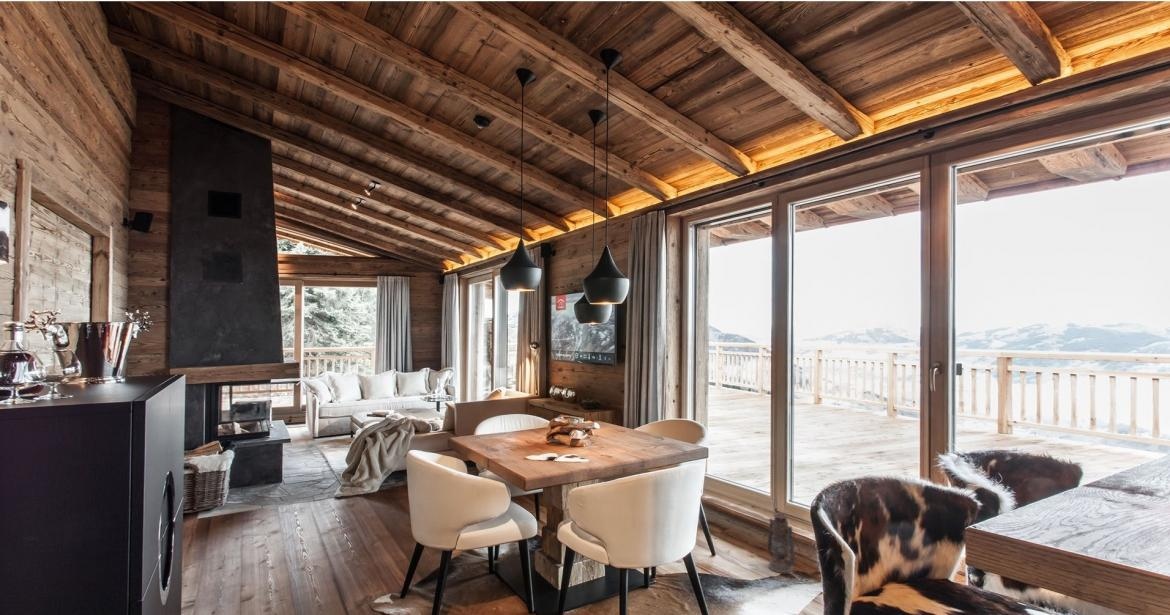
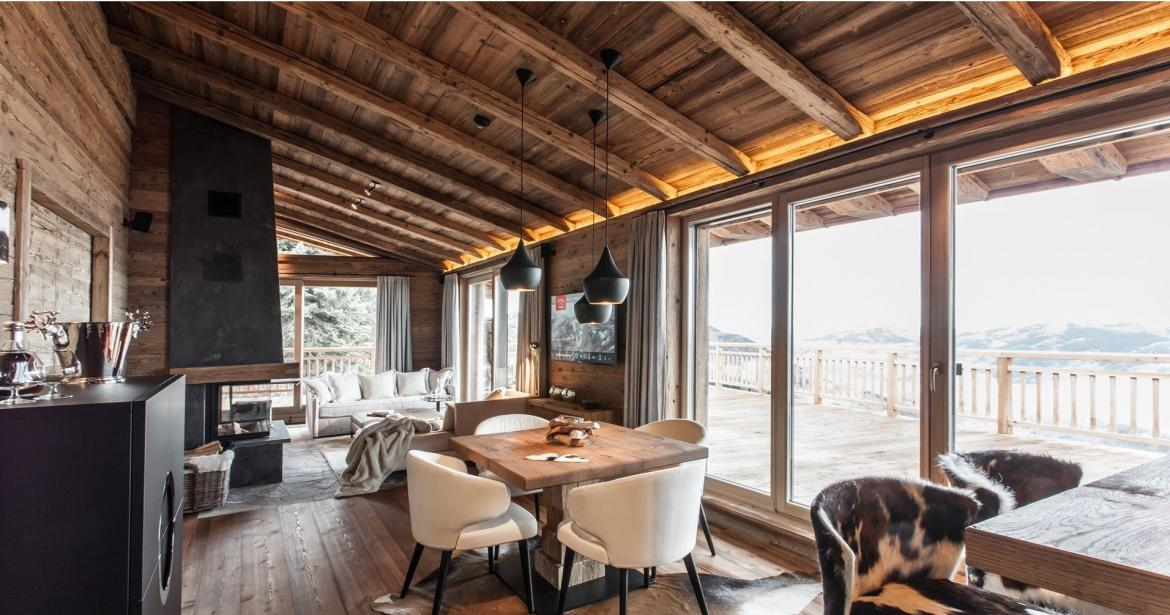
- lantern (781, 540)
